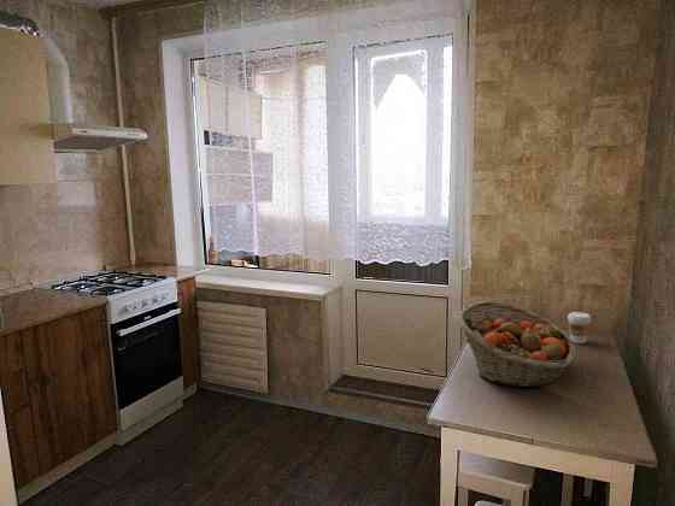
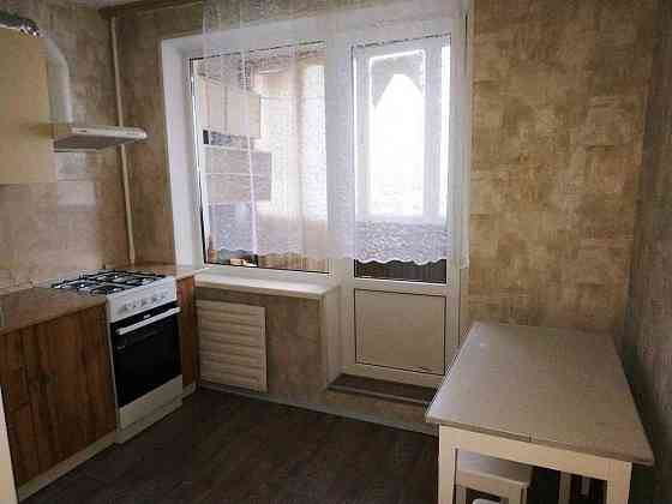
- coffee cup (579, 326)
- fruit basket (515, 341)
